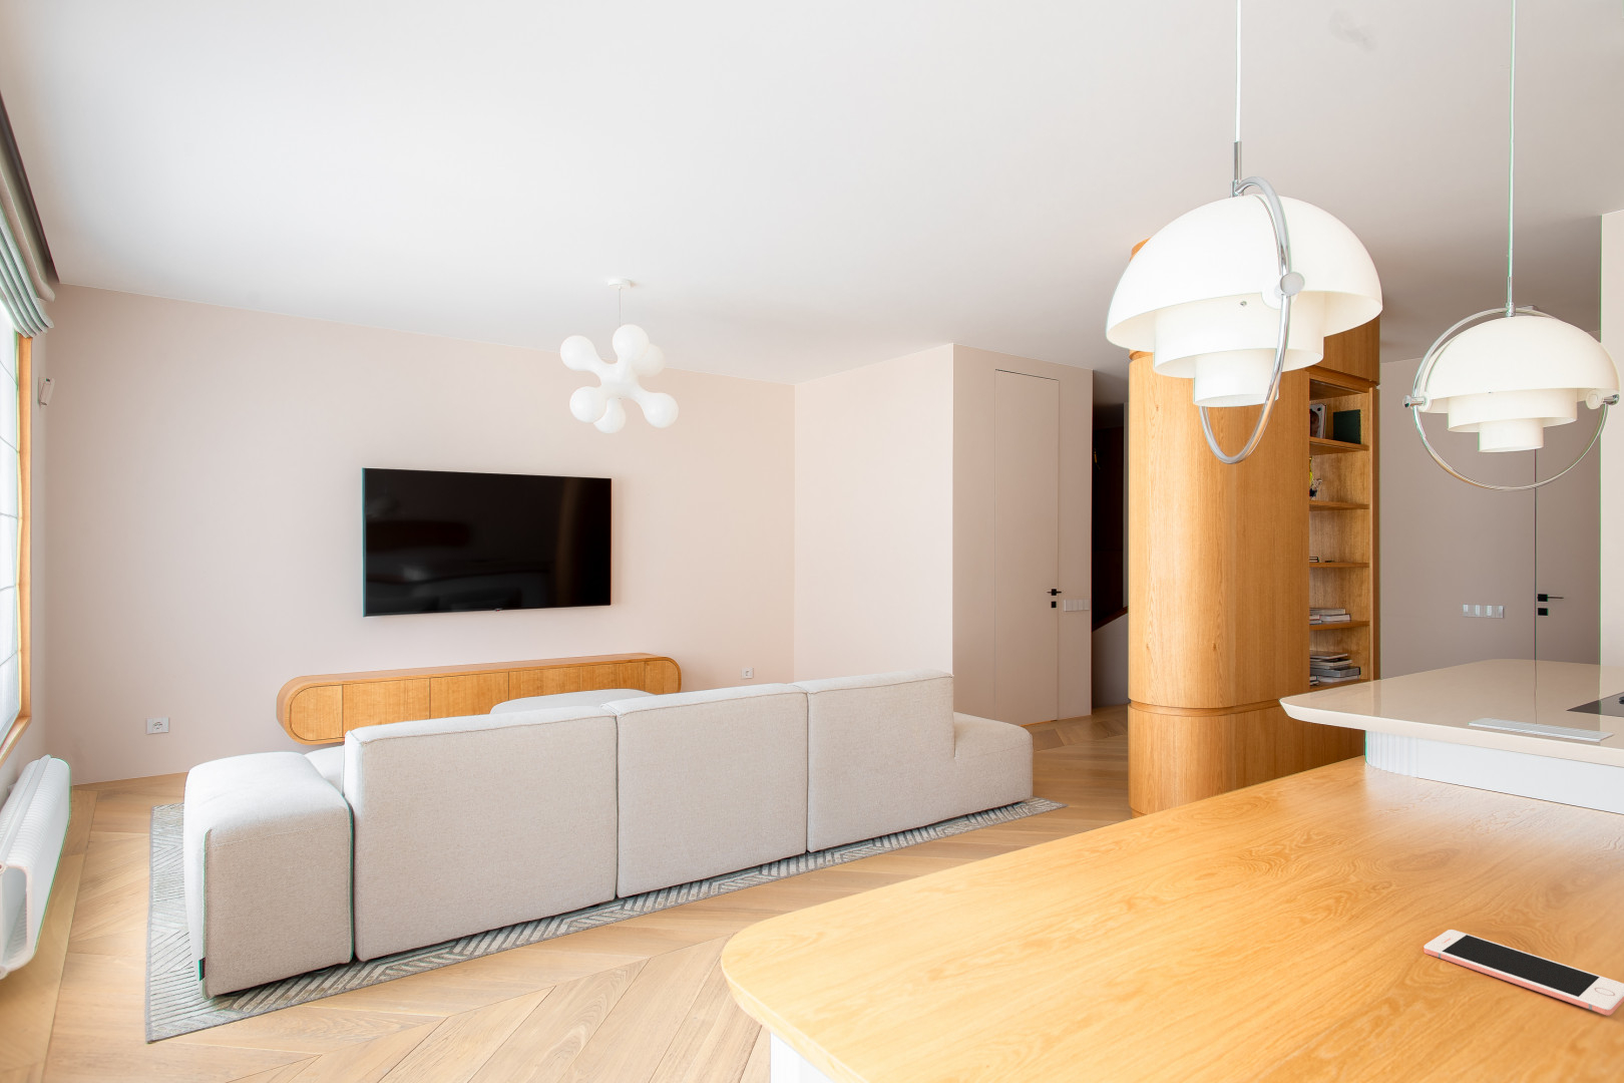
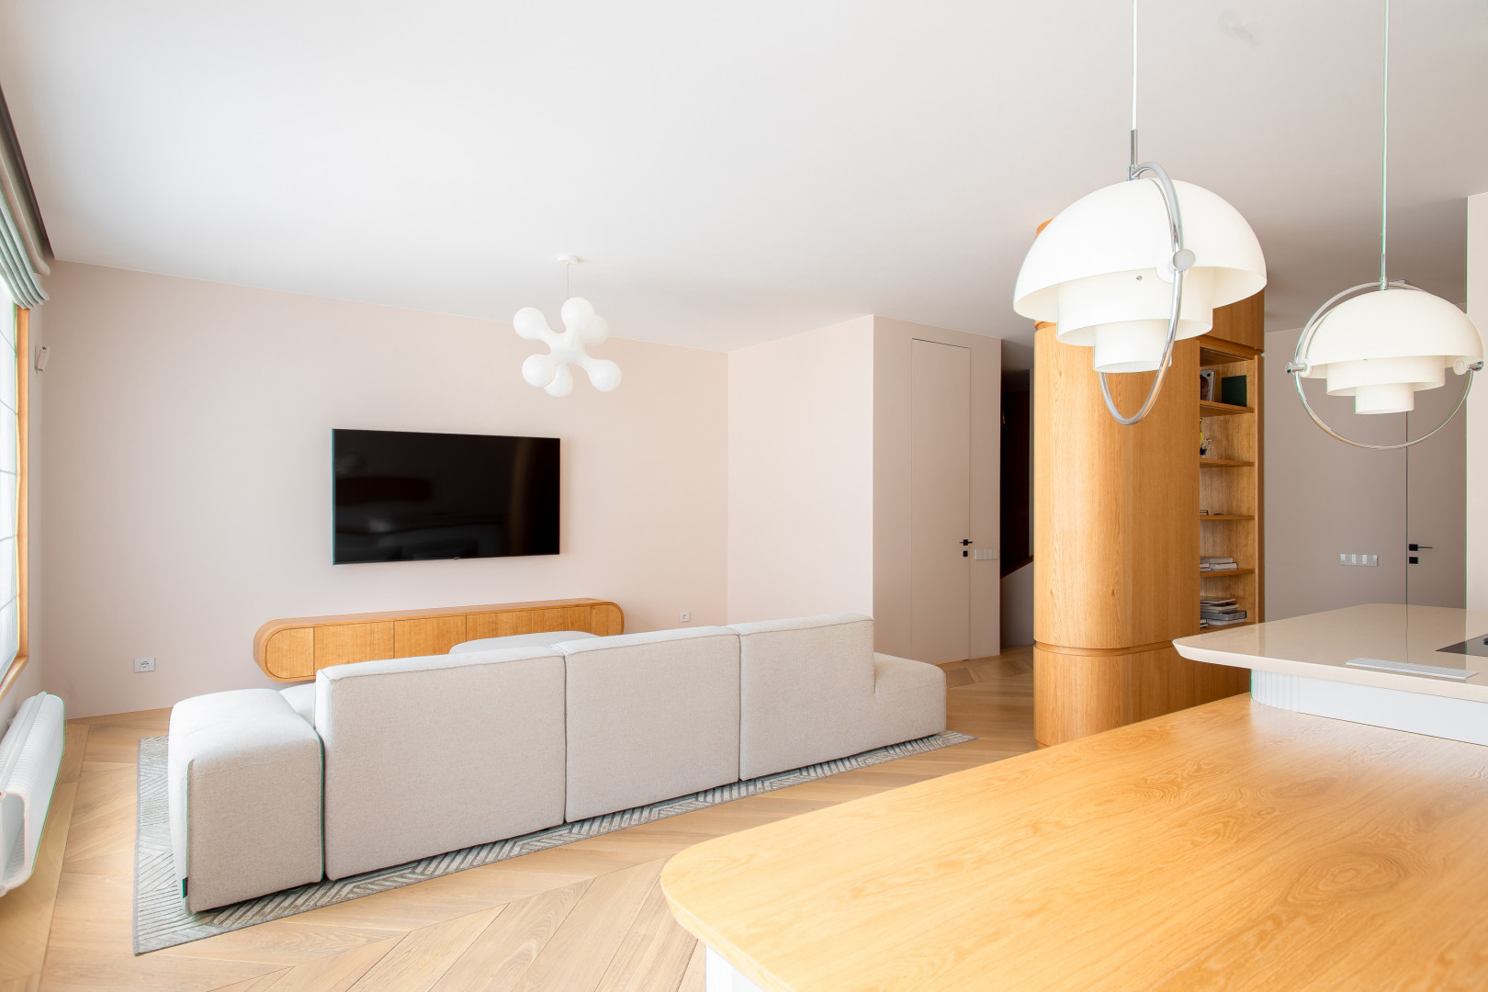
- cell phone (1521, 968)
